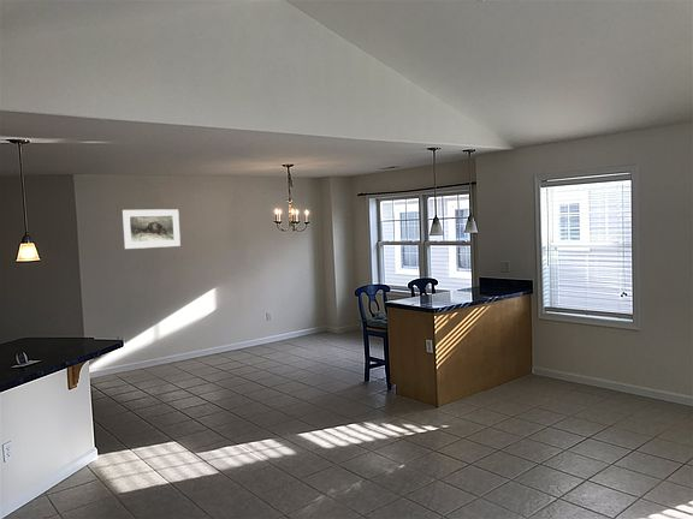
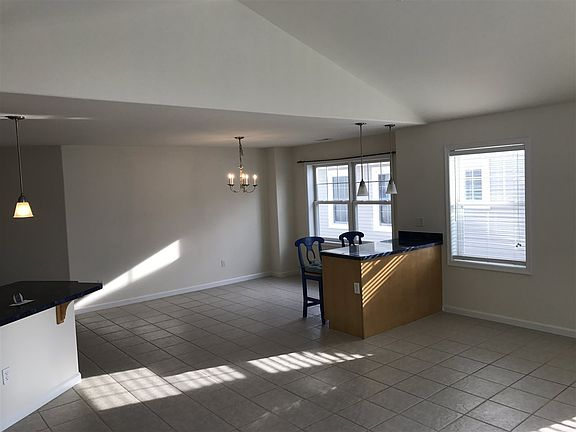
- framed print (152, 228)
